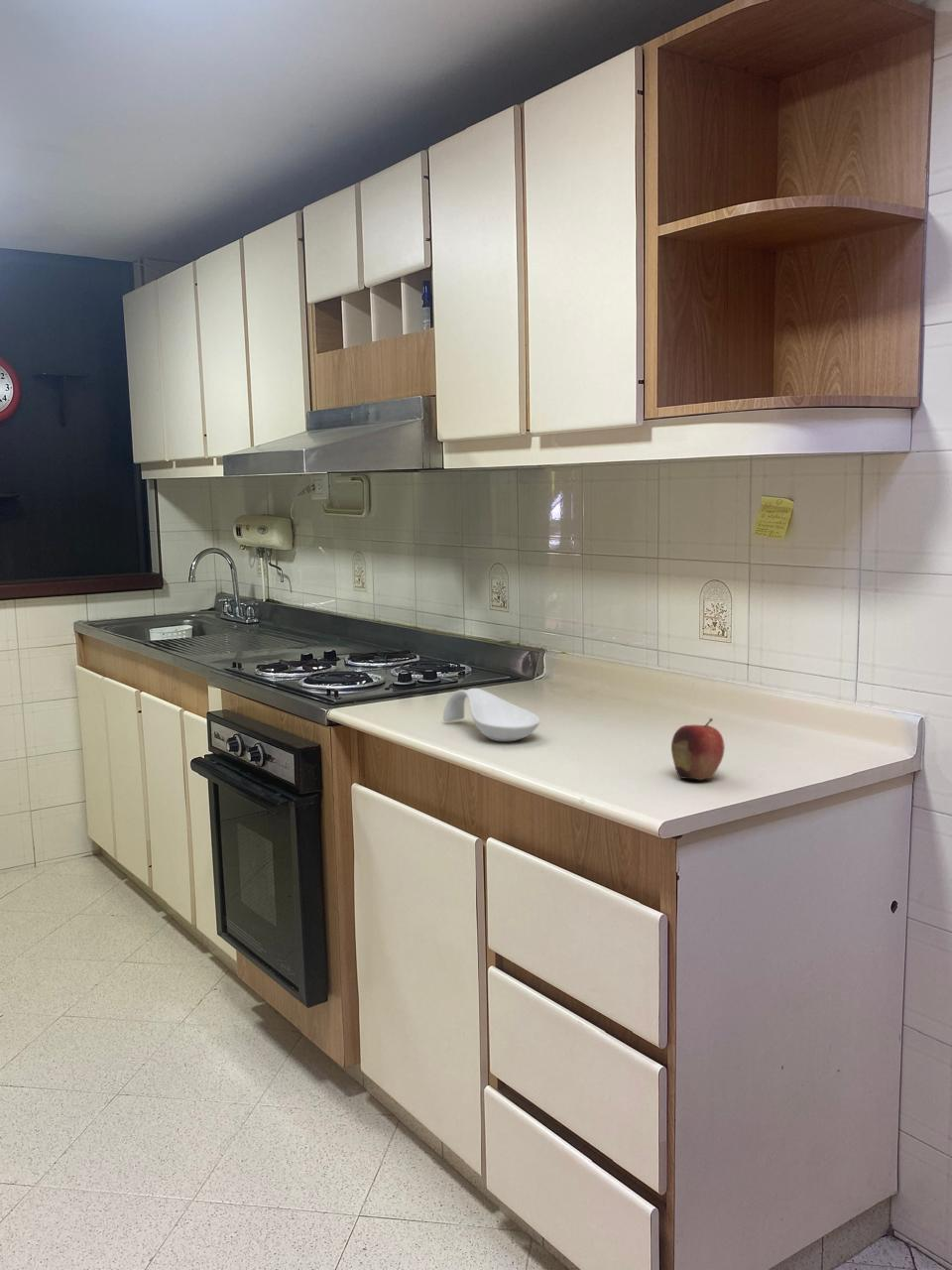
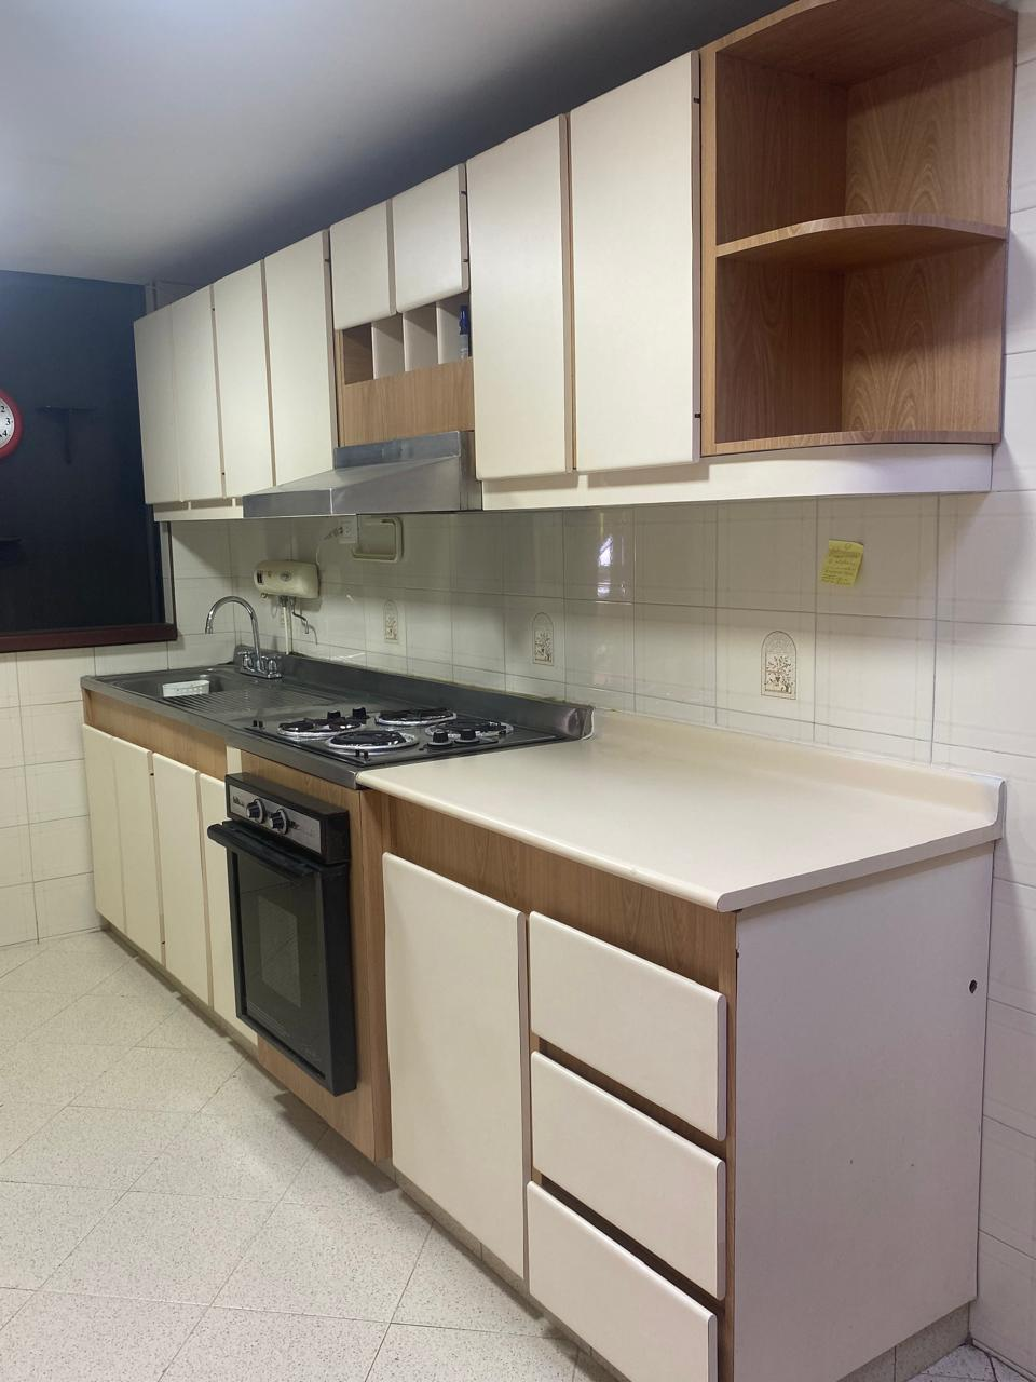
- fruit (698, 747)
- spoon rest (487, 712)
